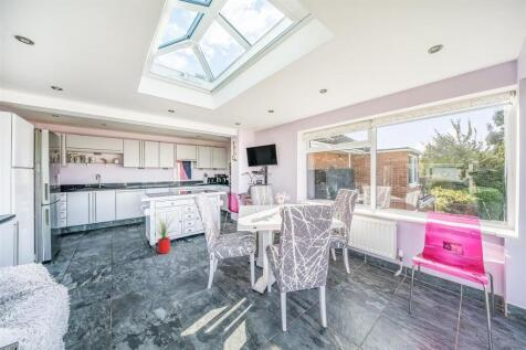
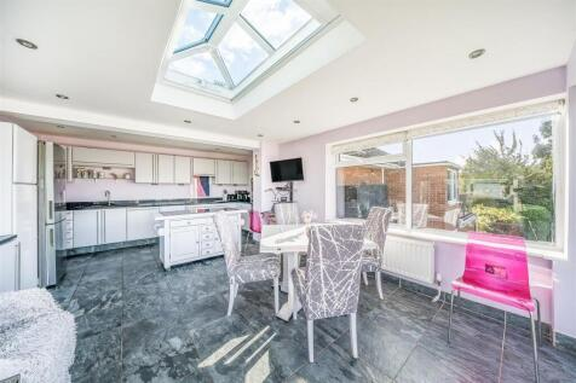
- house plant (164, 231)
